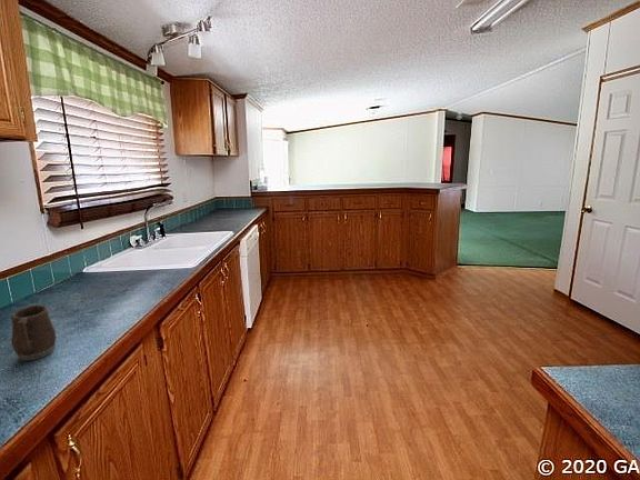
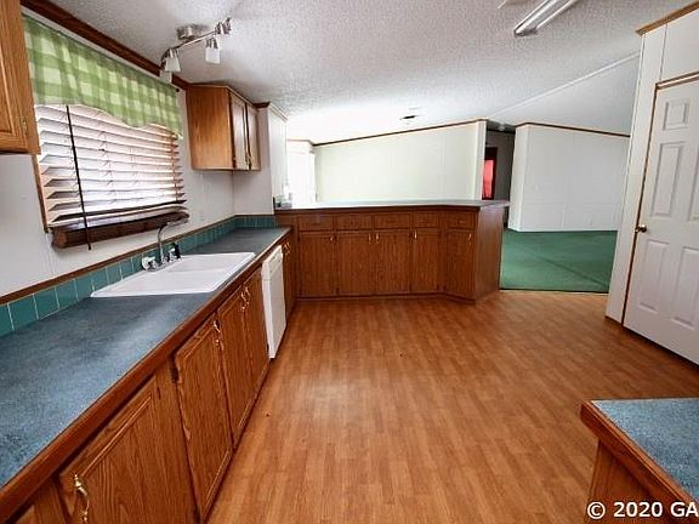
- mug (31, 333)
